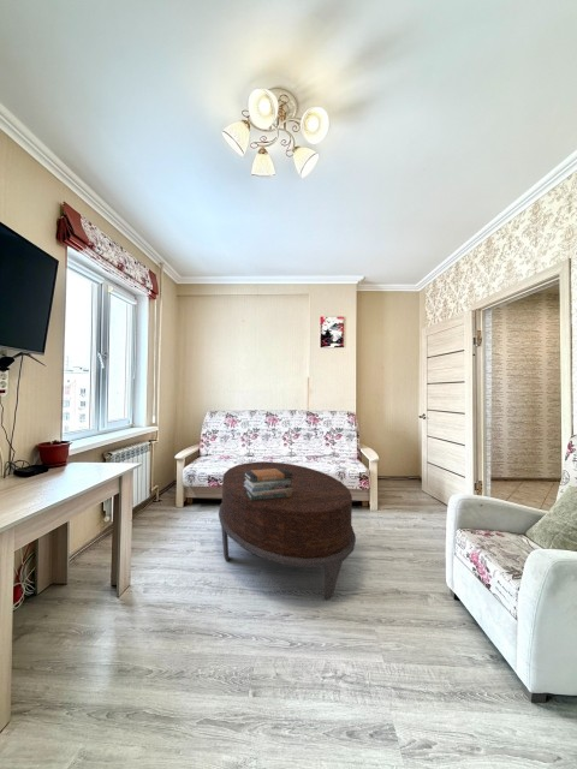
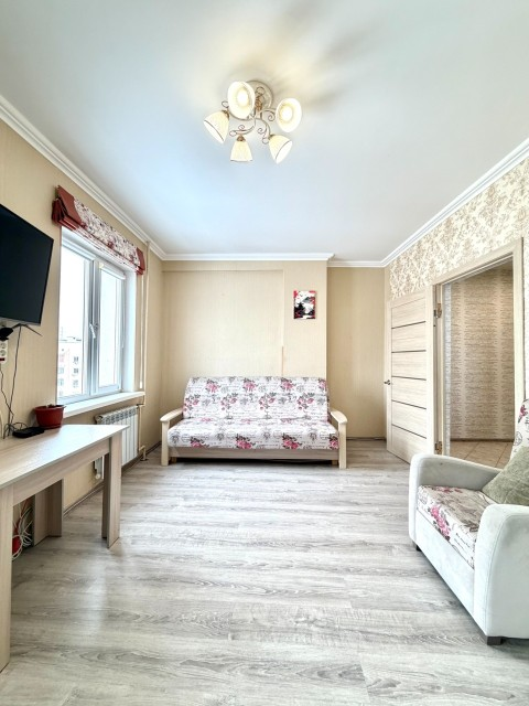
- book stack (267, 482)
- coffee table (280, 513)
